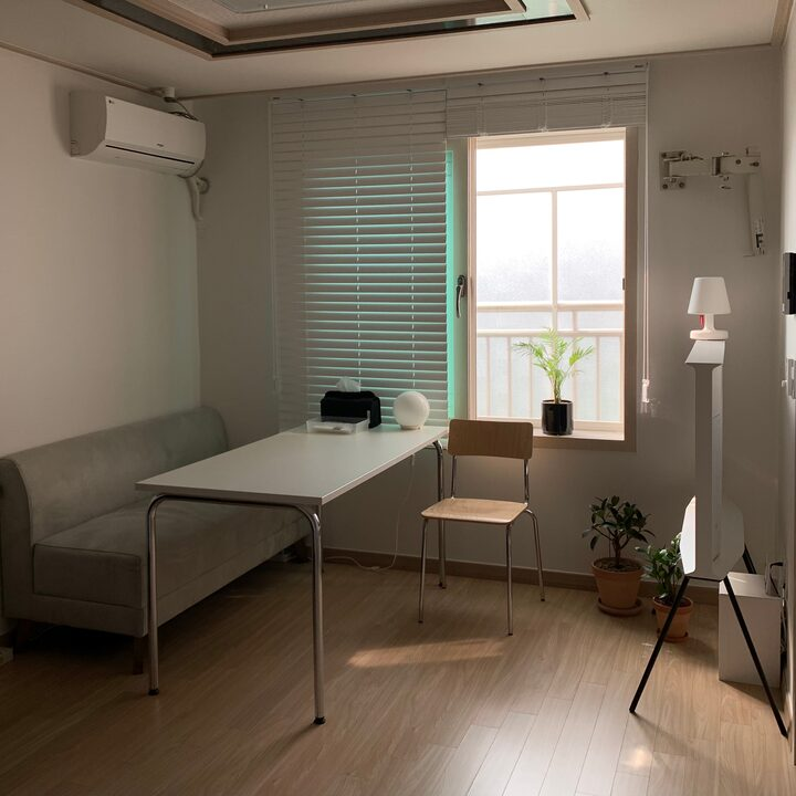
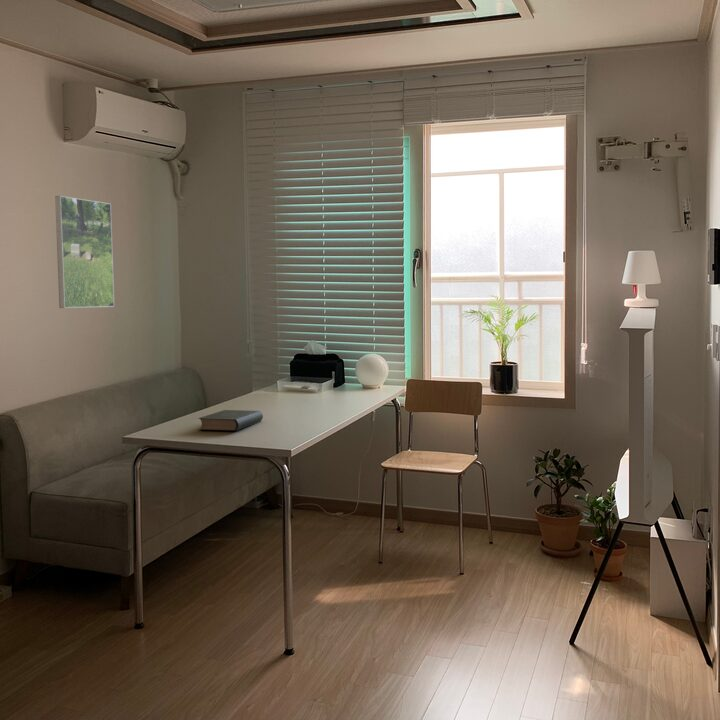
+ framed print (86, 253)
+ book (231, 420)
